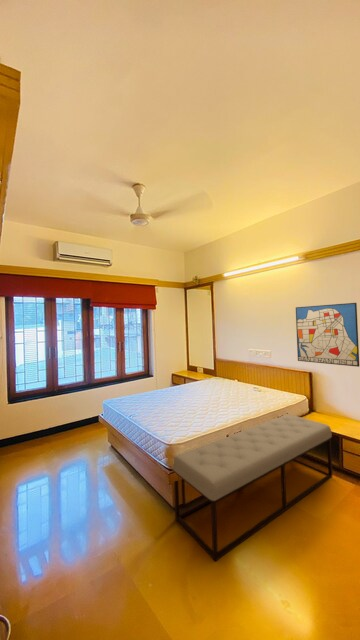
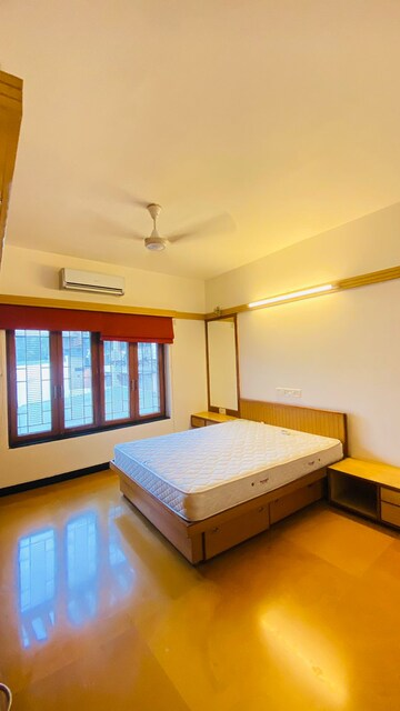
- wall art (324, 334)
- bench (260, 466)
